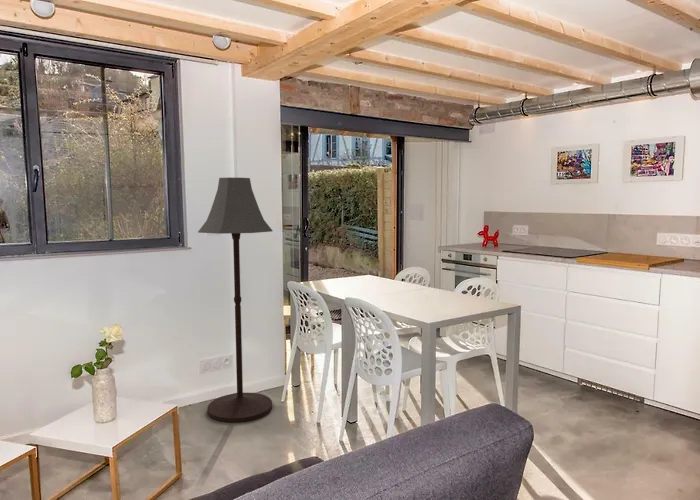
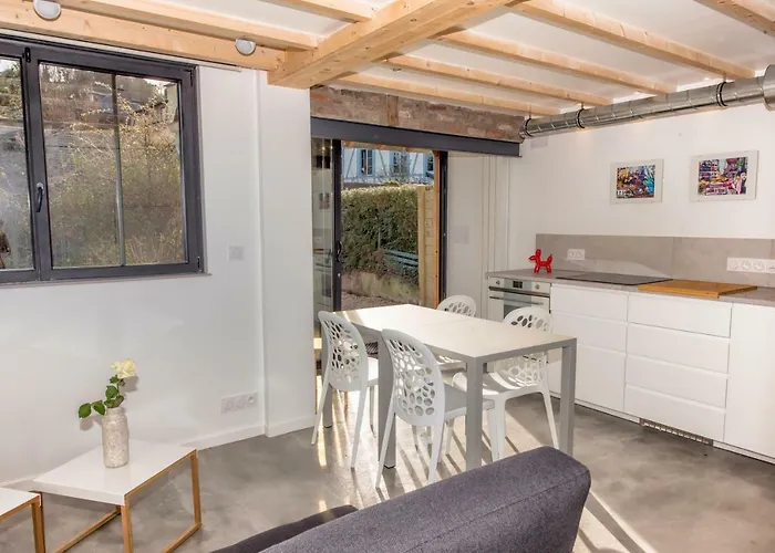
- floor lamp (237, 296)
